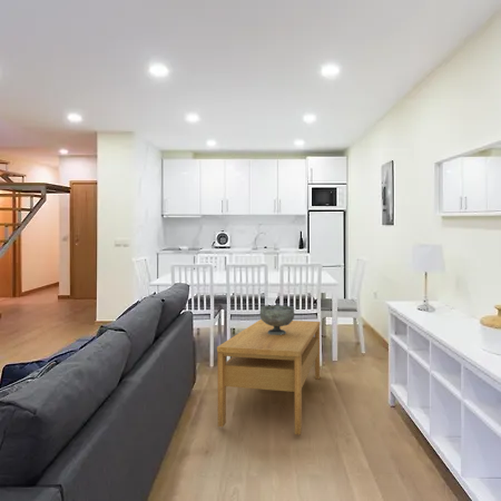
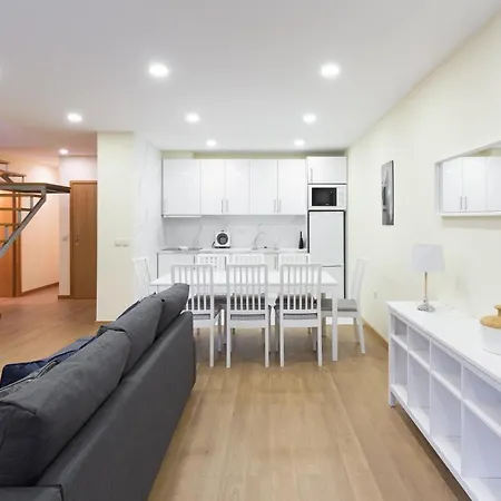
- coffee table (276, 365)
- decorative bowl (277, 320)
